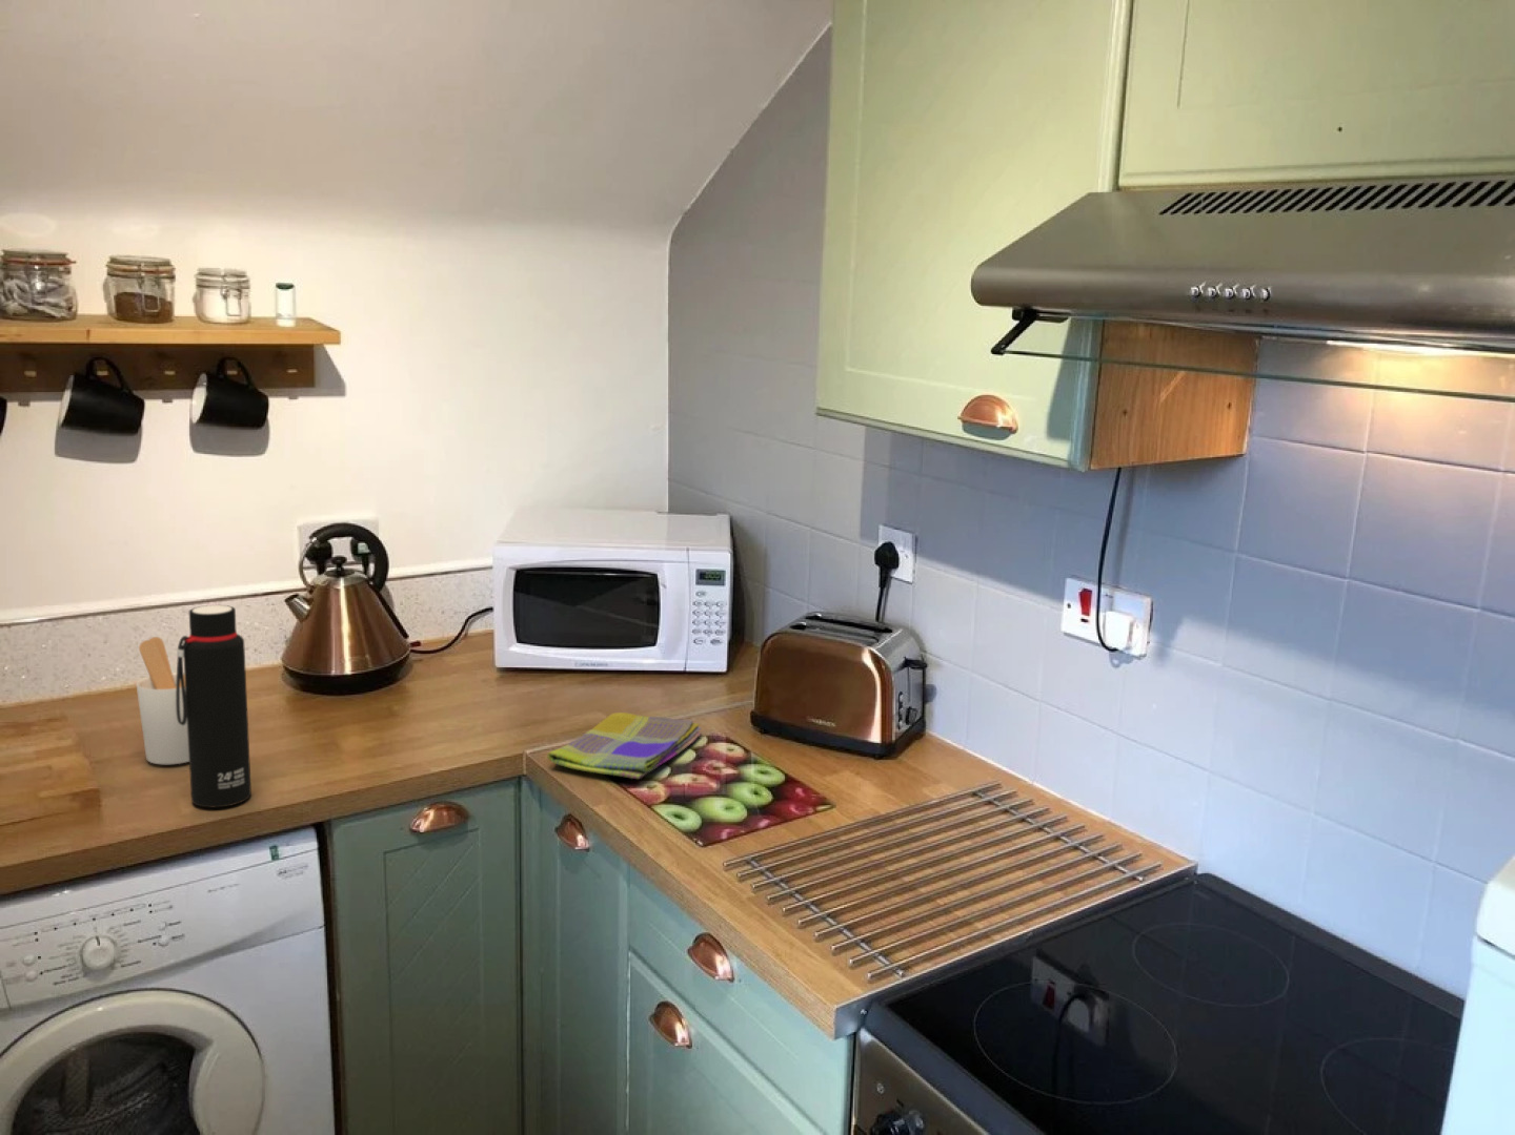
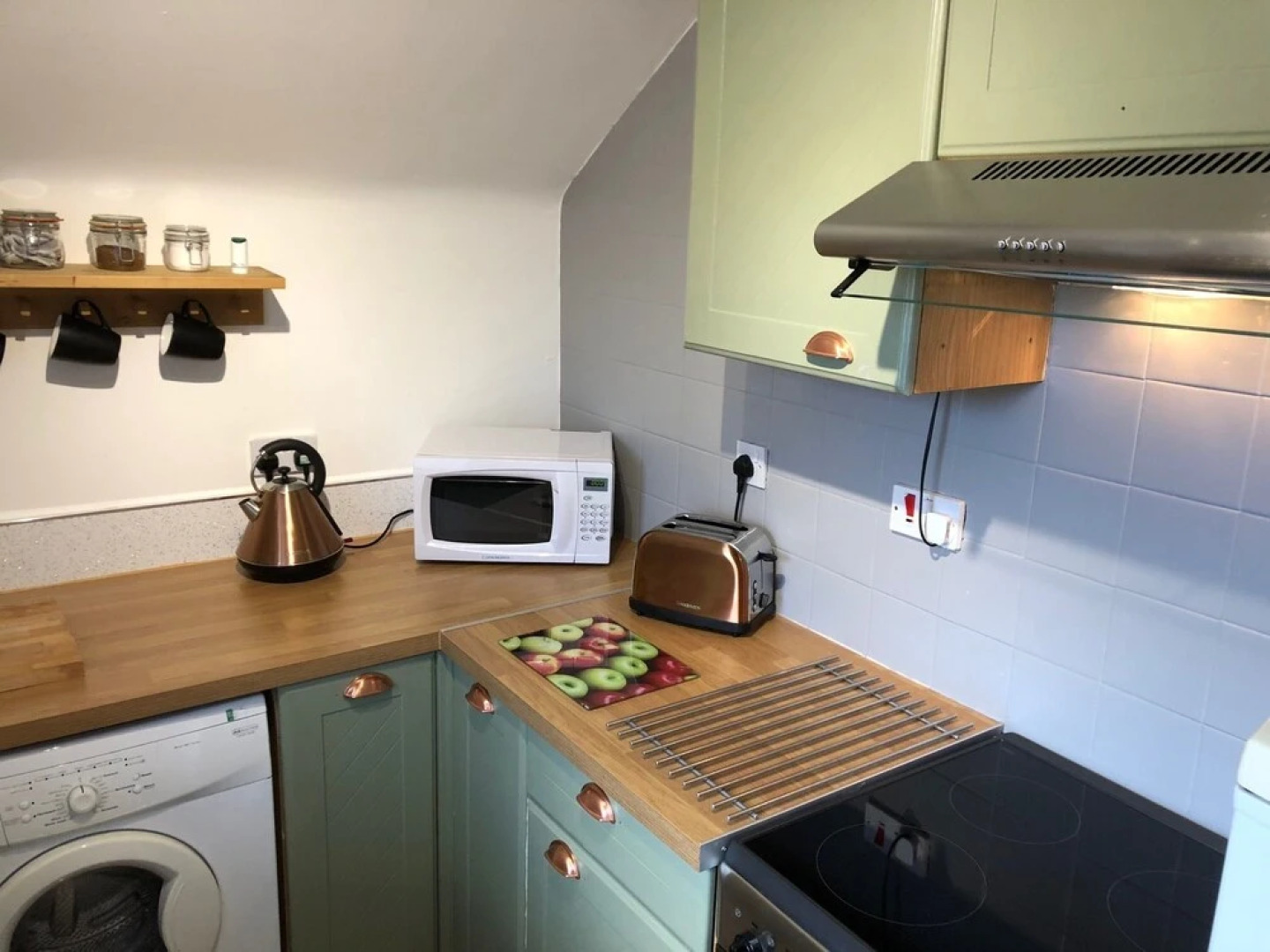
- dish towel (626, 742)
- water bottle (210, 705)
- utensil holder (181, 696)
